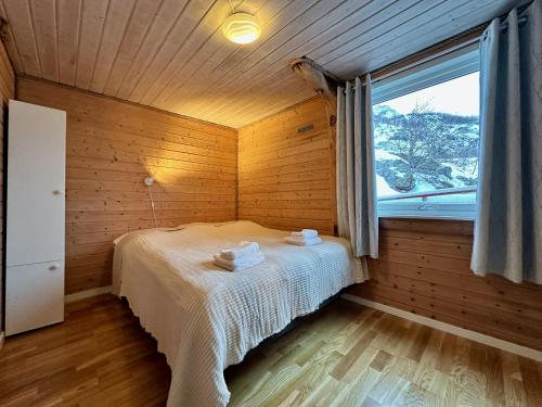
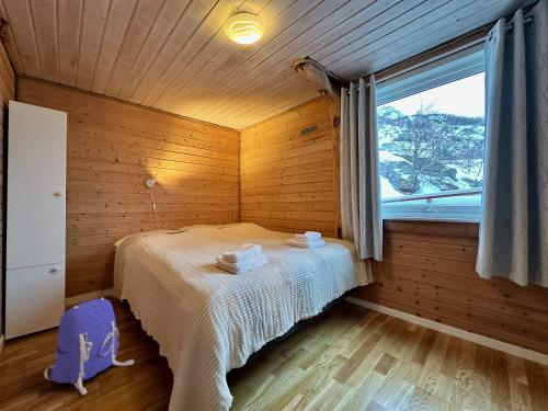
+ backpack (93, 335)
